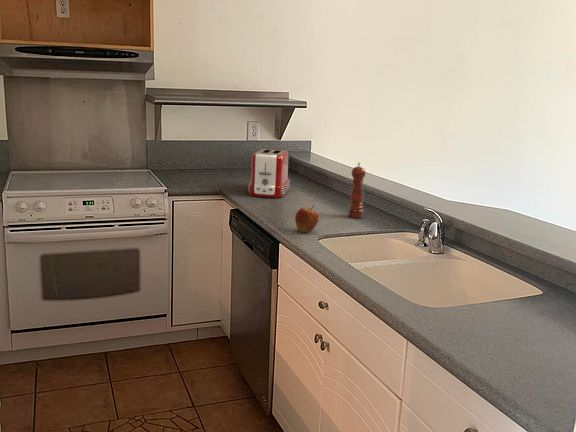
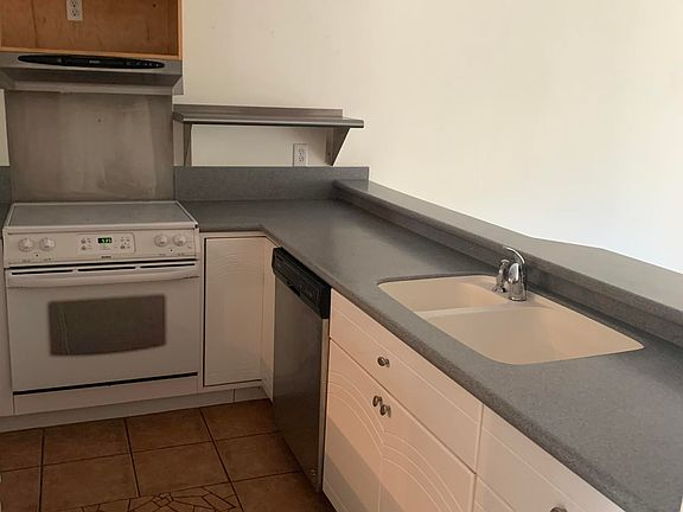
- apple (307, 218)
- toaster (270, 171)
- pepper mill (357, 189)
